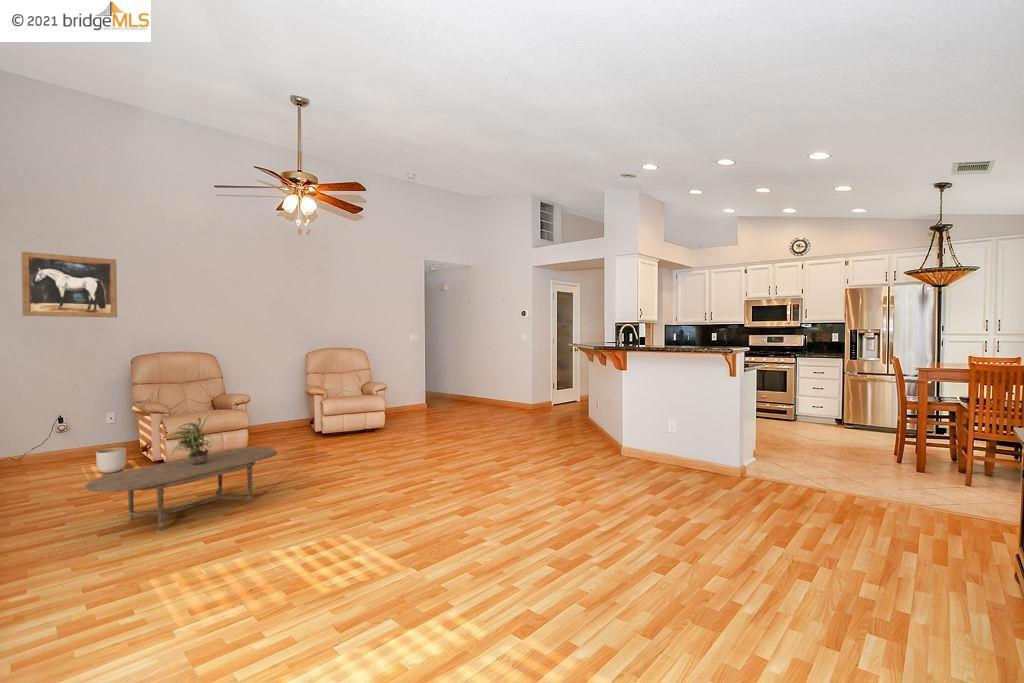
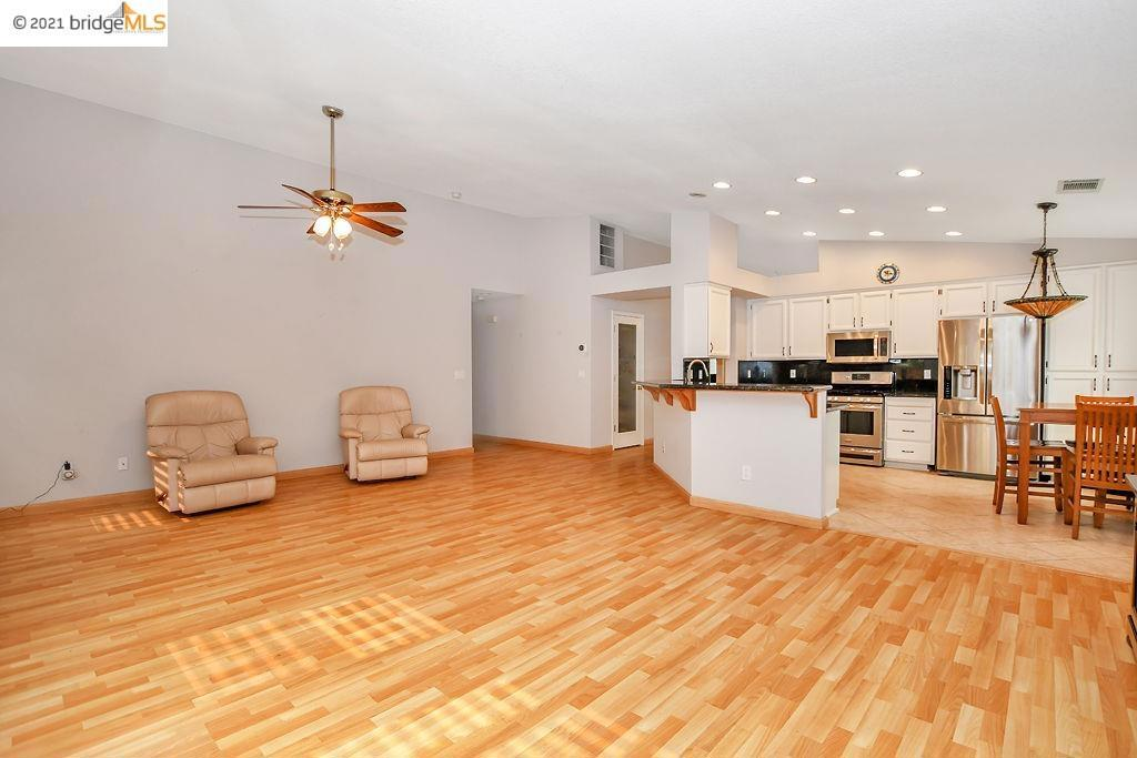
- coffee table (193, 481)
- planter (111, 460)
- wall art (71, 286)
- potted plant (194, 439)
